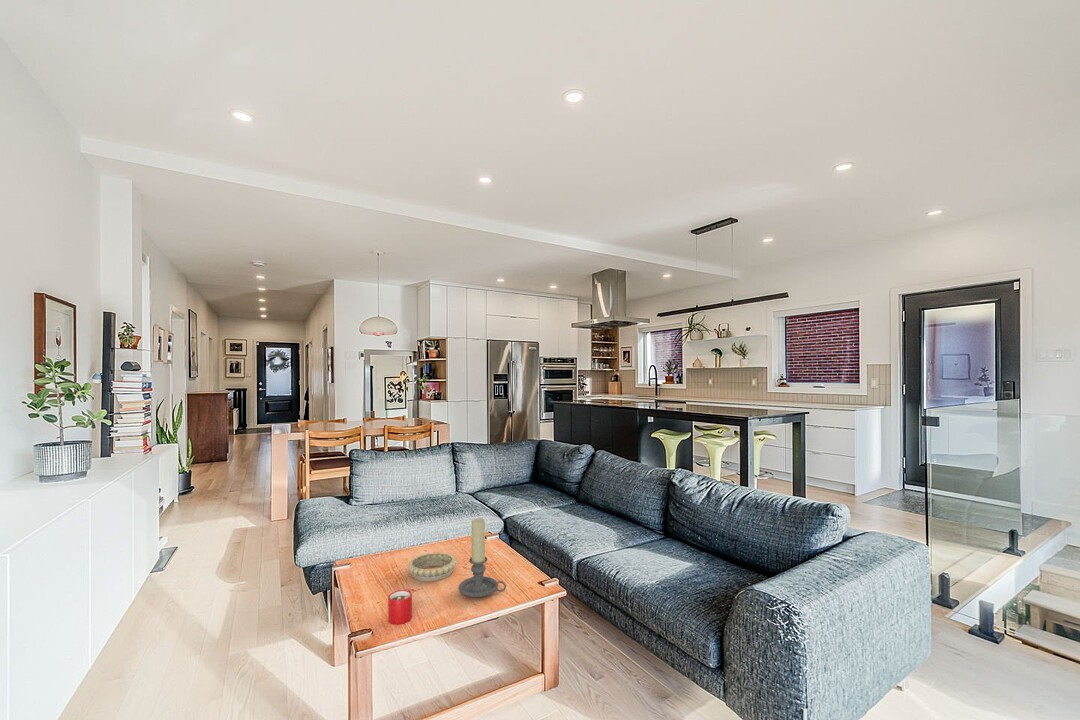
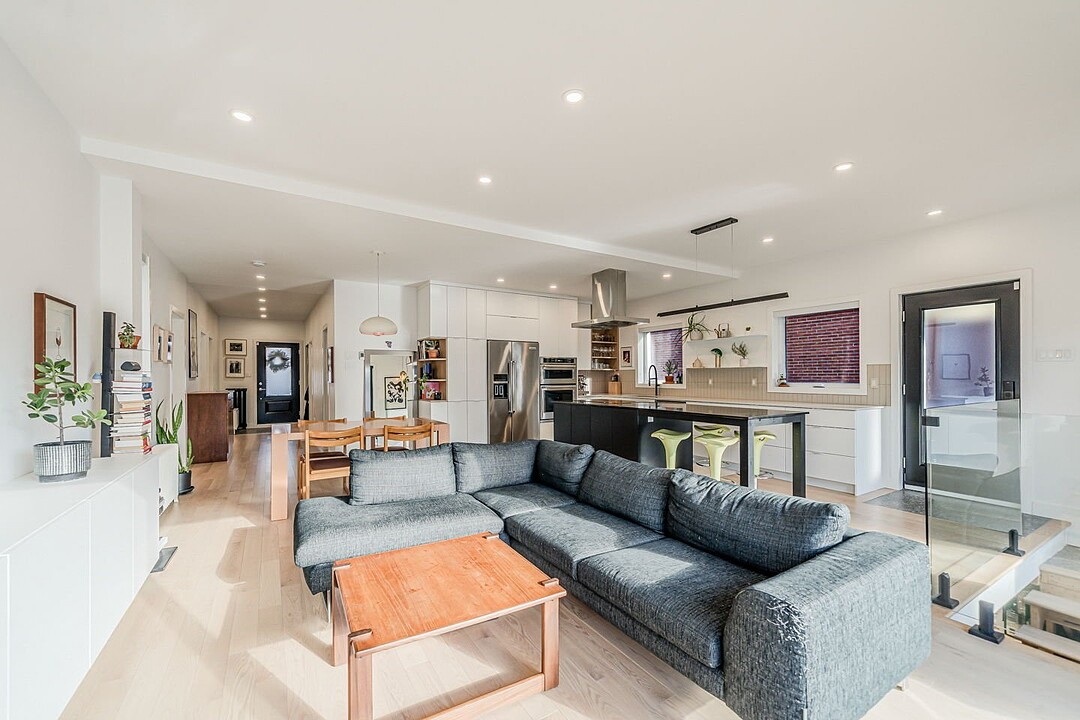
- candle holder (482, 555)
- mug (402, 603)
- decorative bowl (432, 565)
